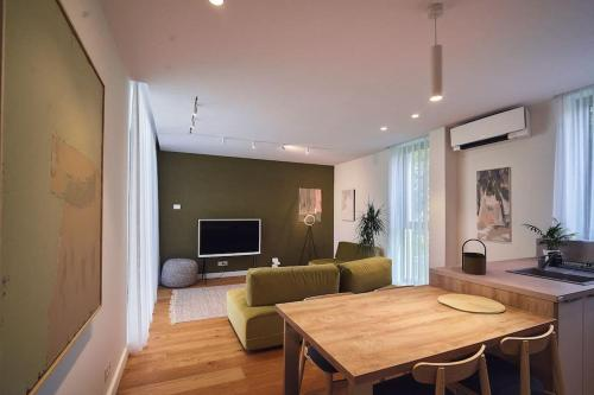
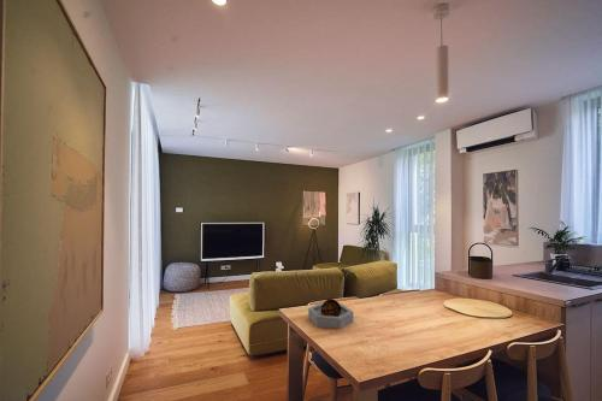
+ decorative bowl (330, 308)
